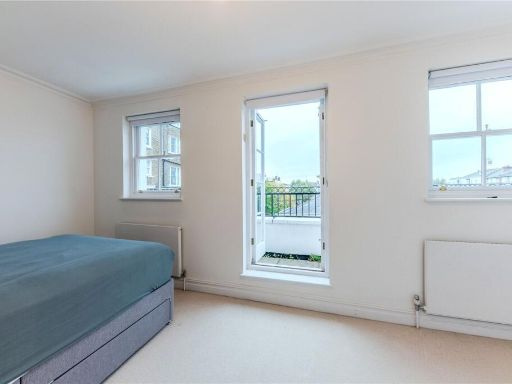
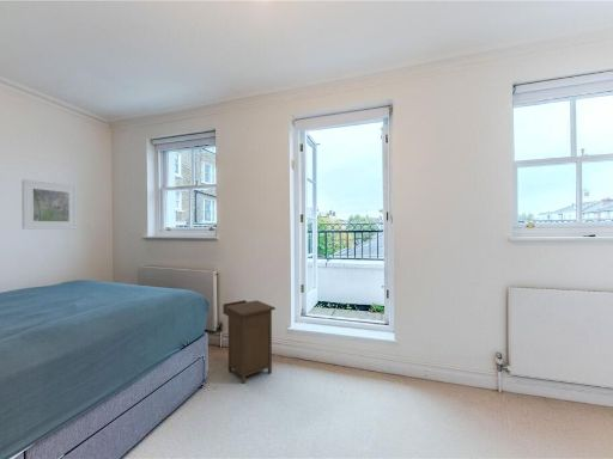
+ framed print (51, 206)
+ nightstand (245, 336)
